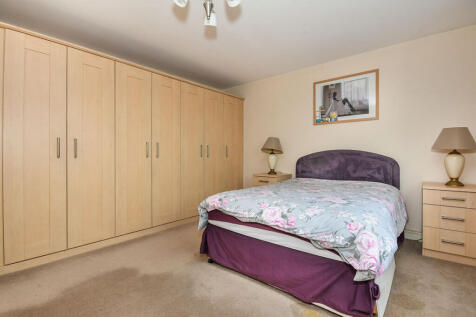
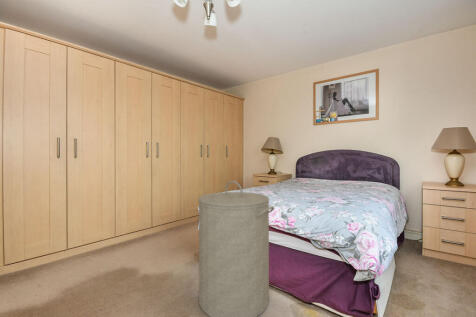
+ laundry hamper (233, 239)
